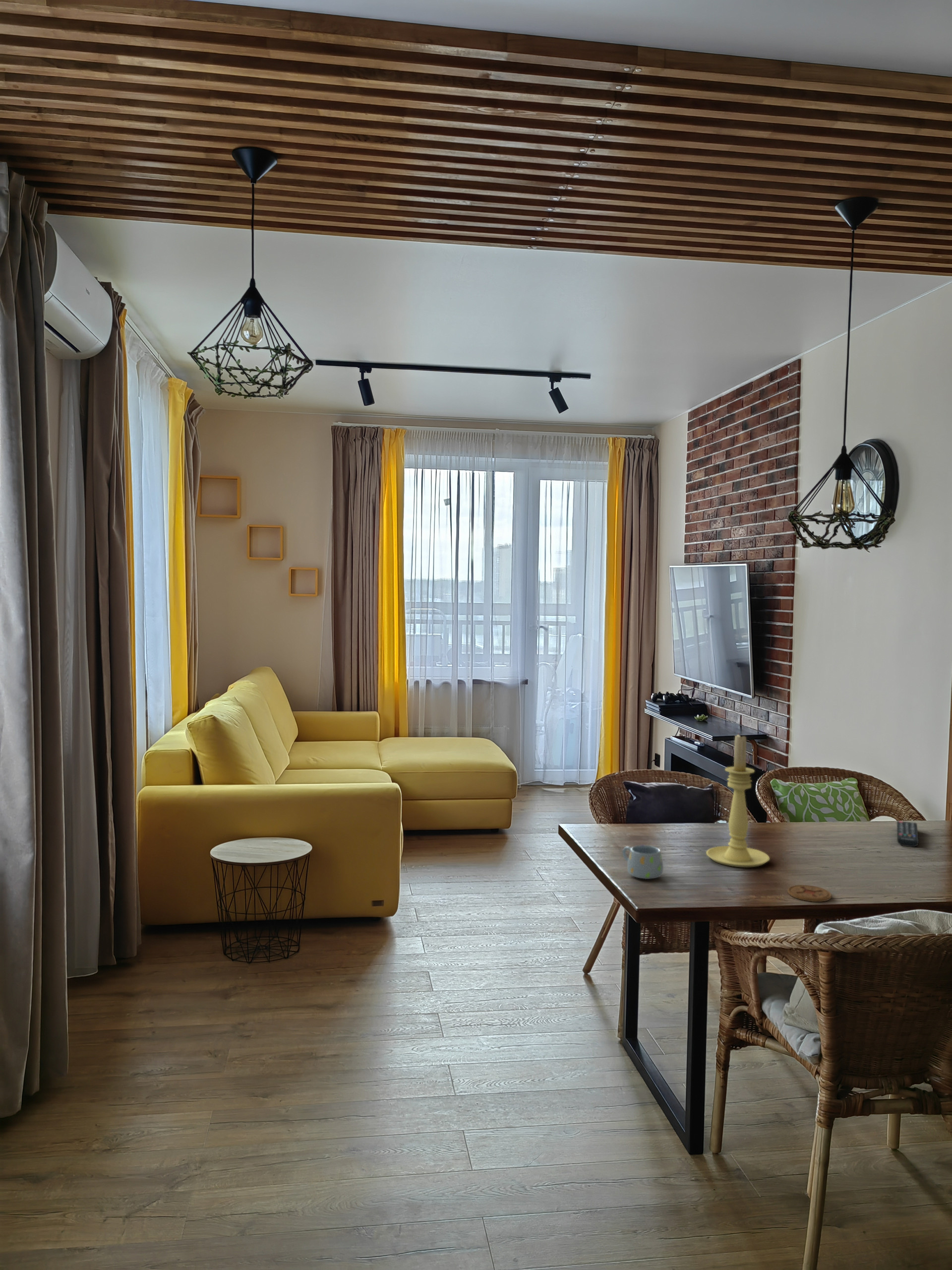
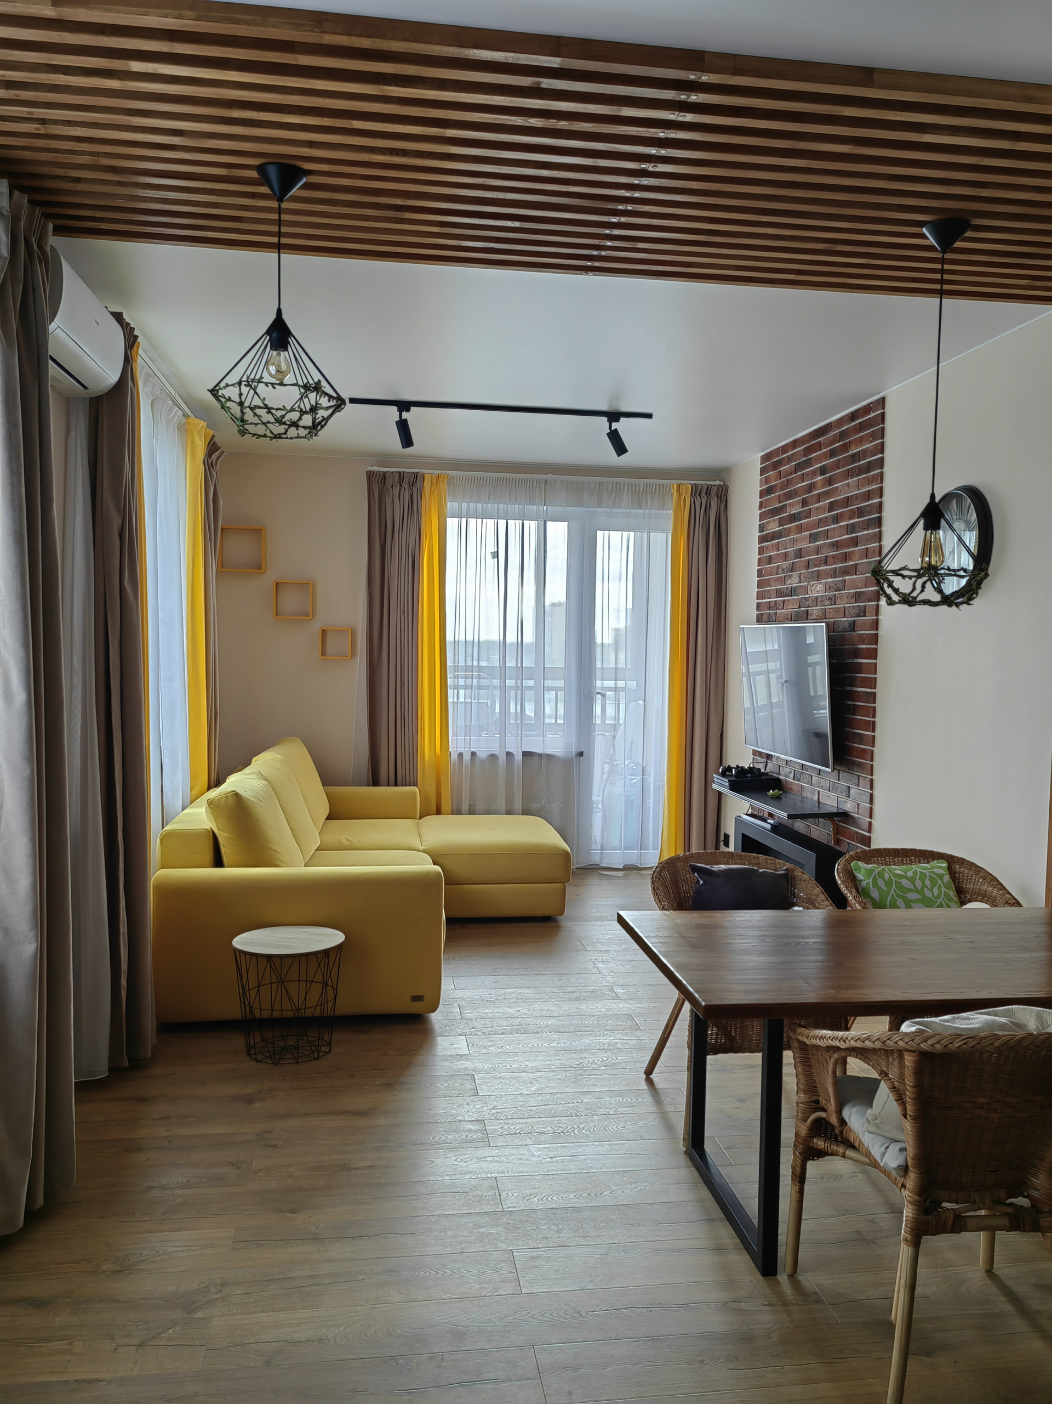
- mug (640, 861)
- coaster (809, 893)
- remote control (907, 833)
- candle holder (739, 796)
